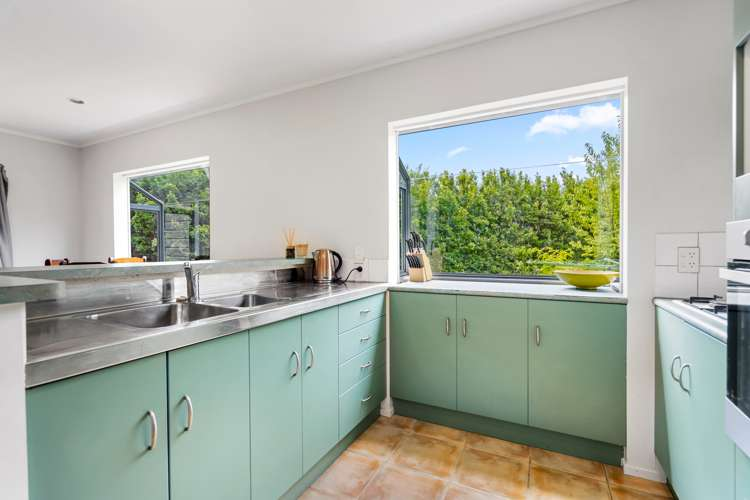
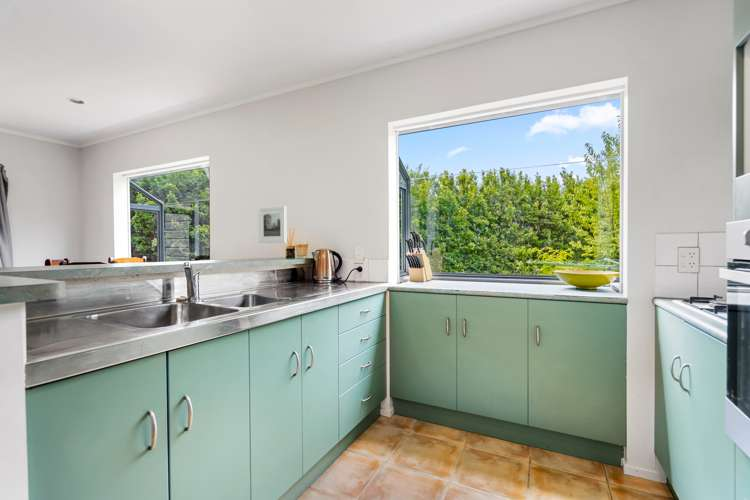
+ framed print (272, 225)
